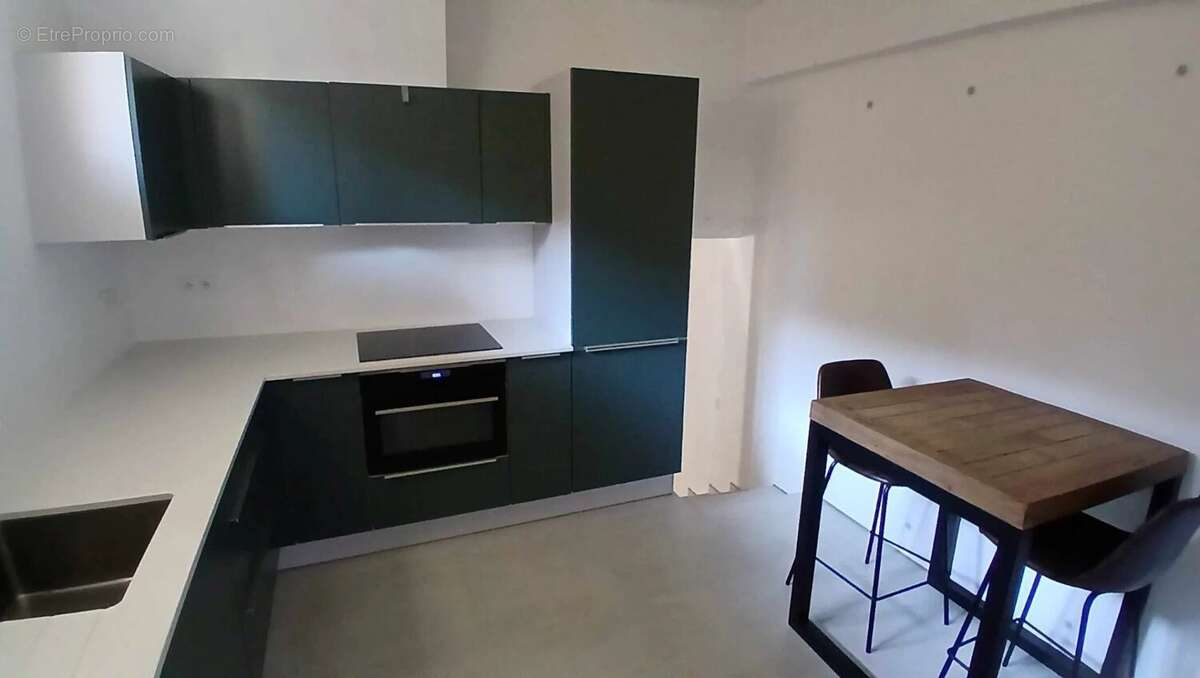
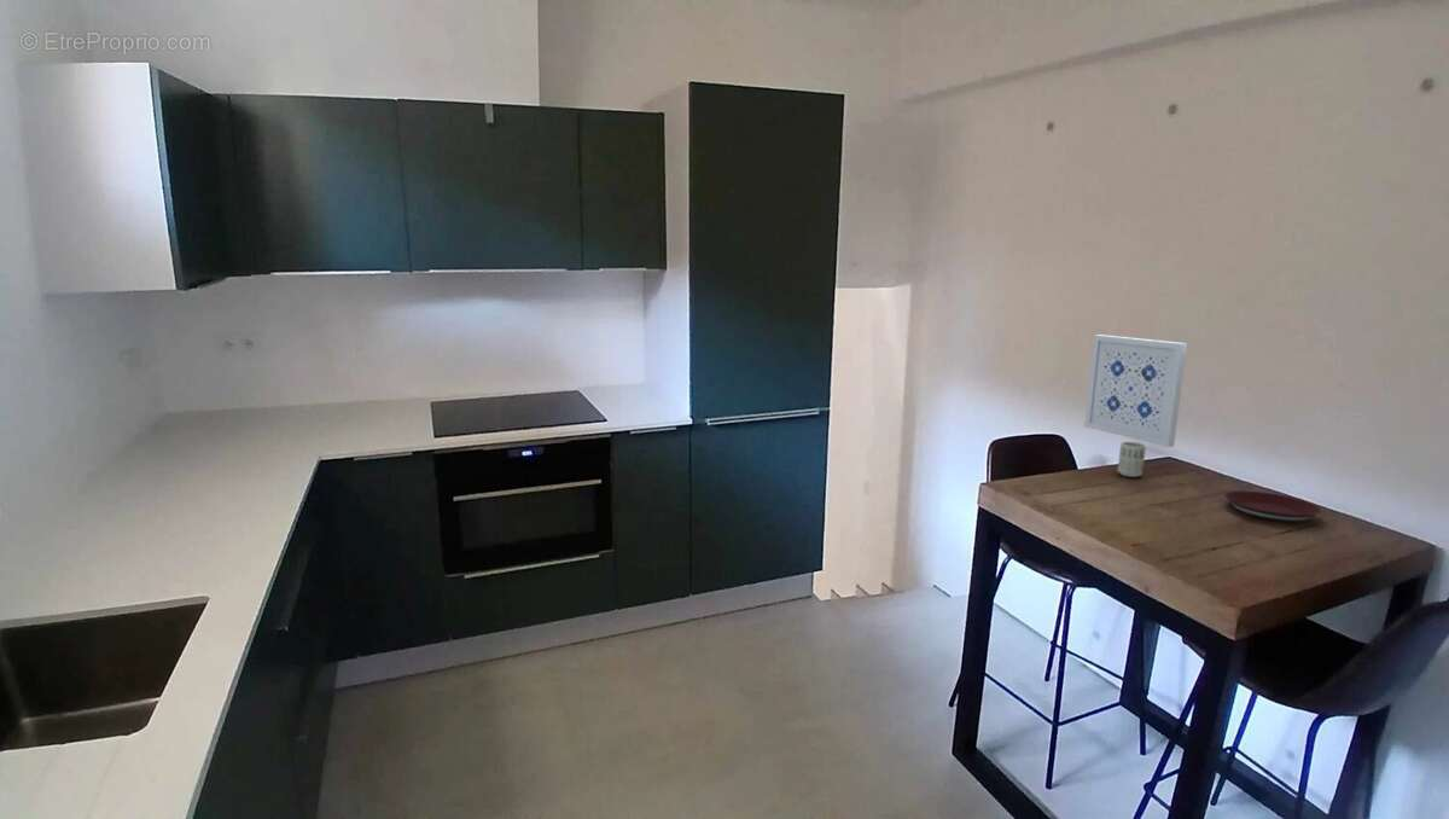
+ cup (1131, 459)
+ plate (1270, 507)
+ wall art (1131, 388)
